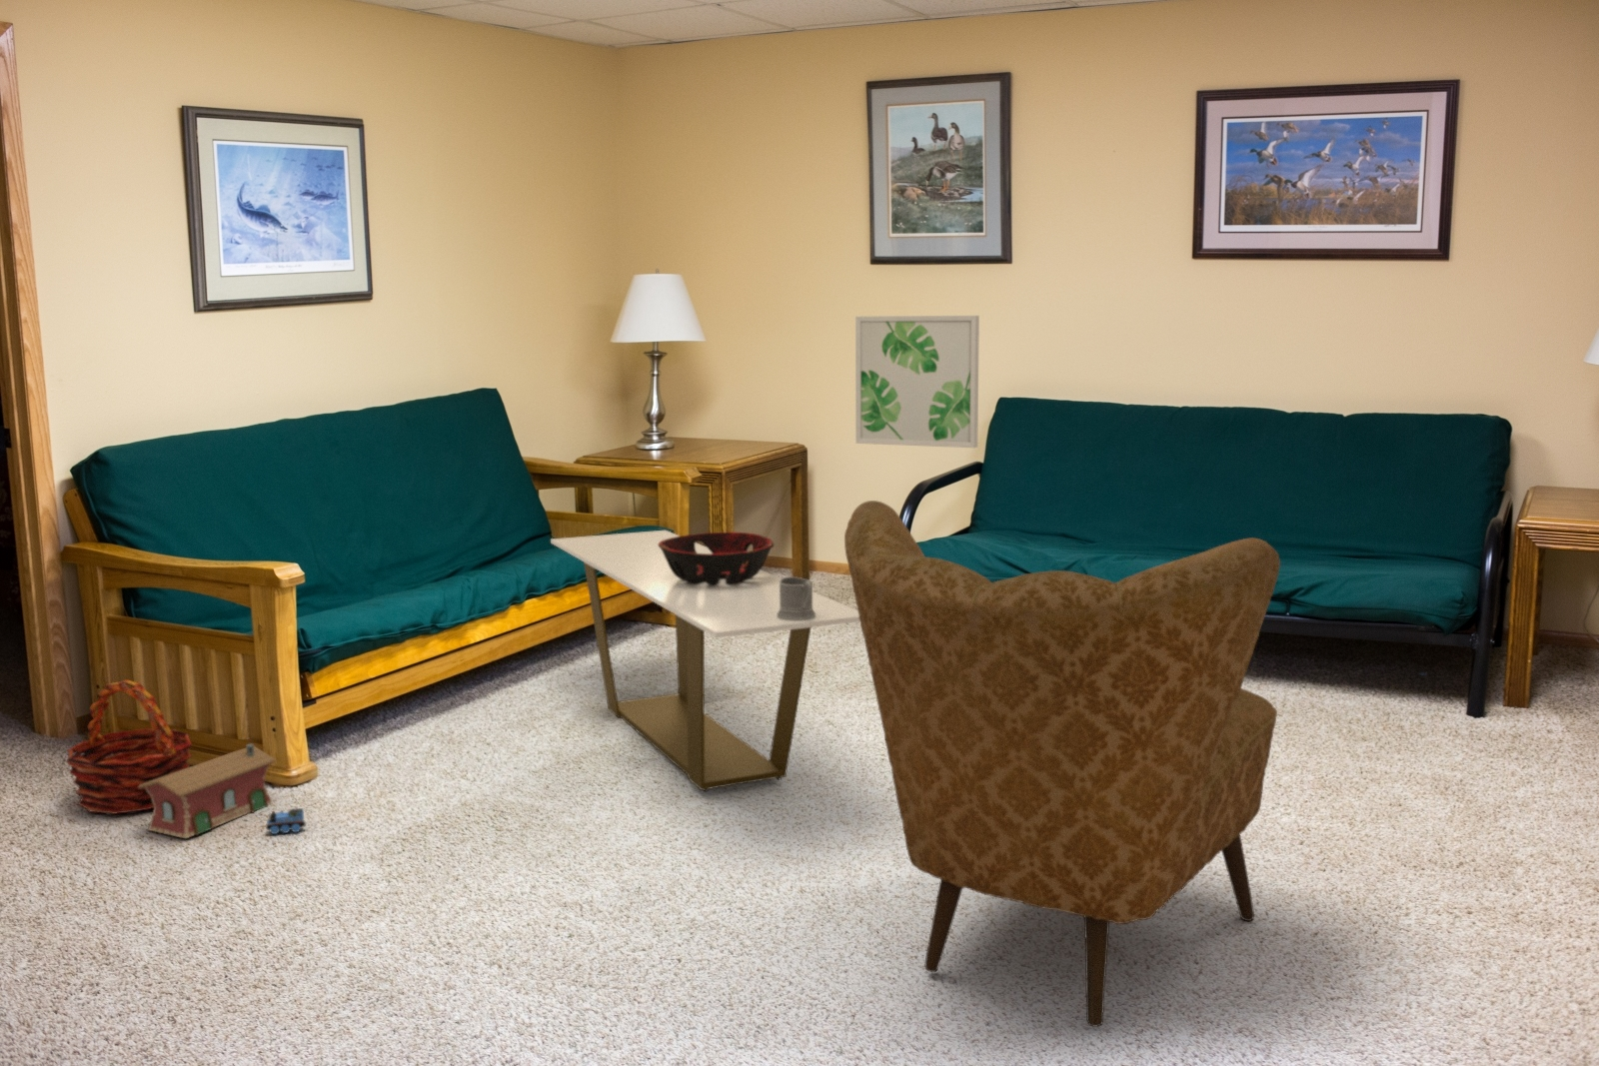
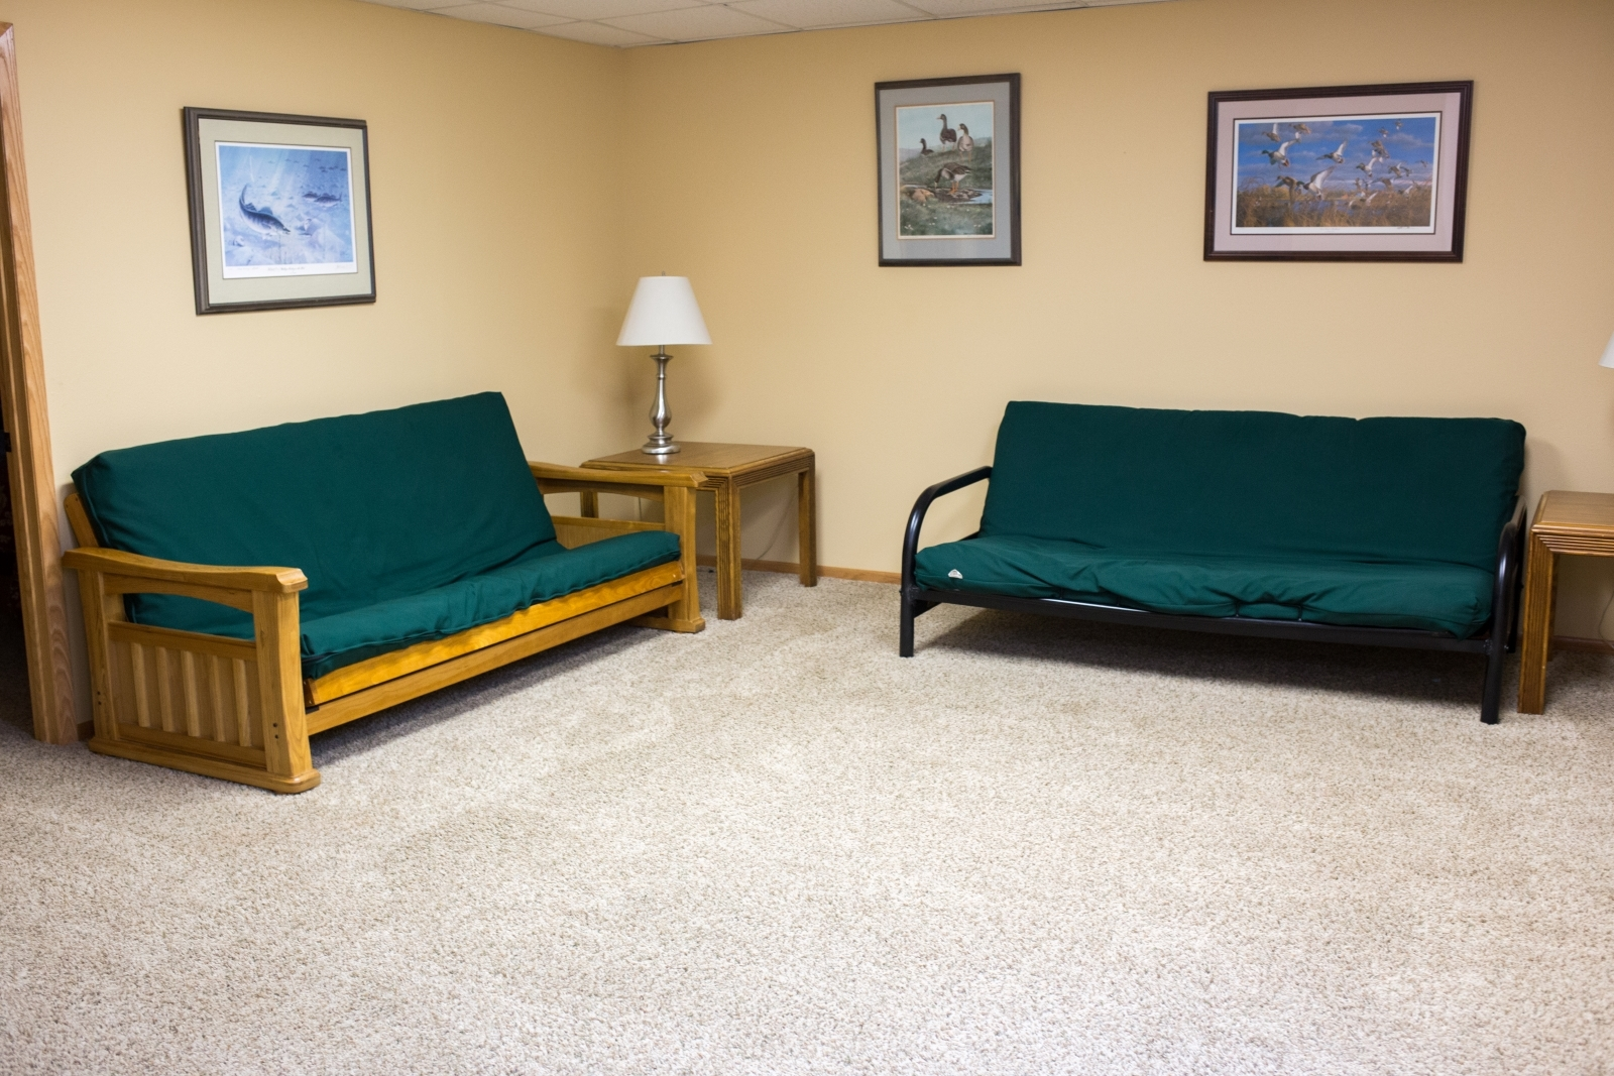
- basket (128, 739)
- toy house (209, 785)
- mug (800, 596)
- wall art (915, 381)
- coffee table (688, 658)
- toy train (284, 820)
- decorative bowl (715, 558)
- armchair (1071, 735)
